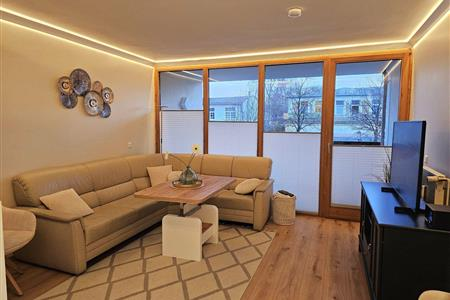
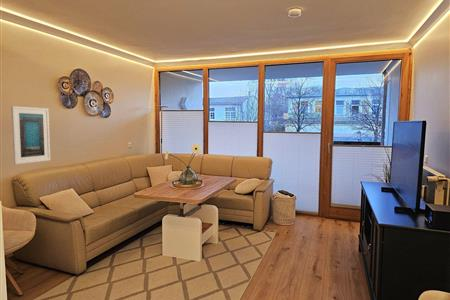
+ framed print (32, 135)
